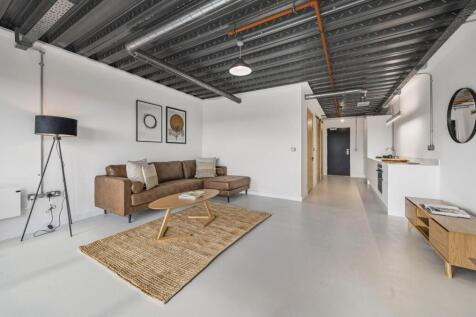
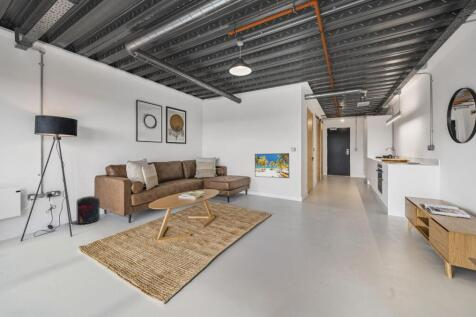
+ supplement container (88, 209)
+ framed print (271, 165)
